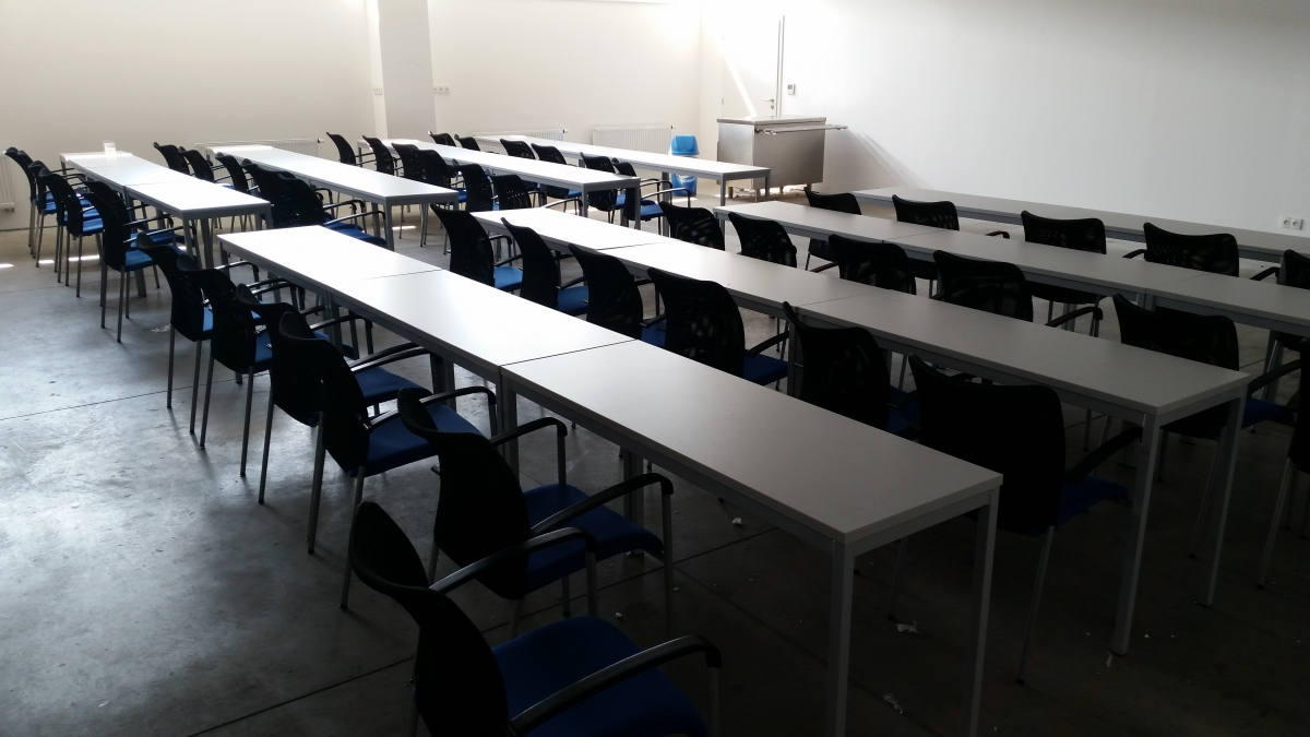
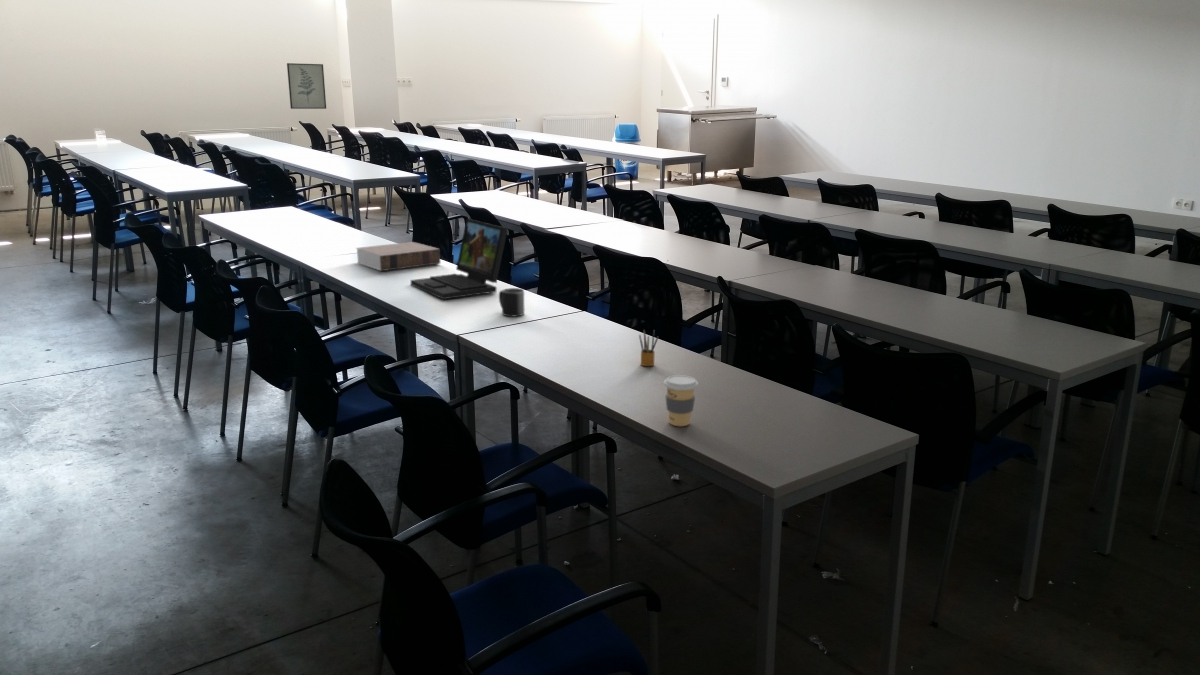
+ laptop (459, 256)
+ pencil box (648, 348)
+ mug (510, 301)
+ wall art (306, 86)
+ coffee cup (680, 401)
+ book (398, 255)
